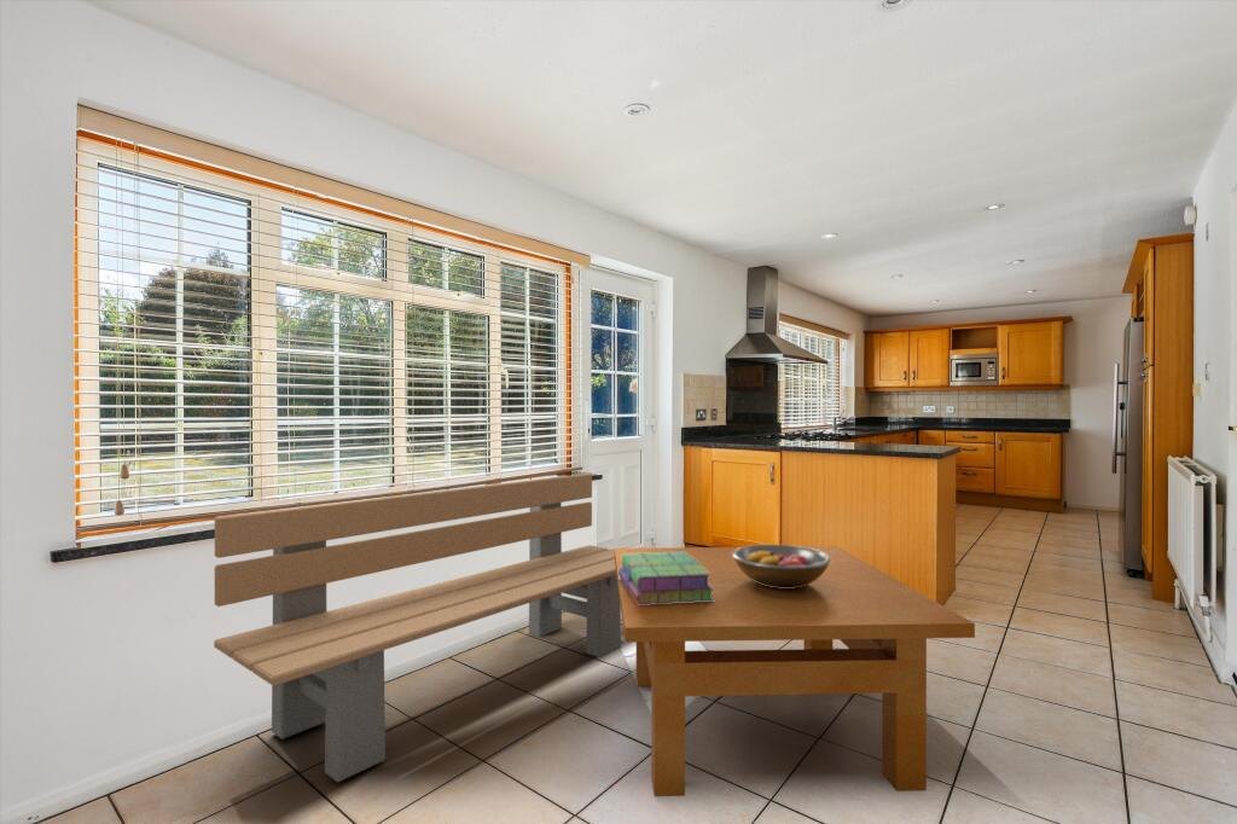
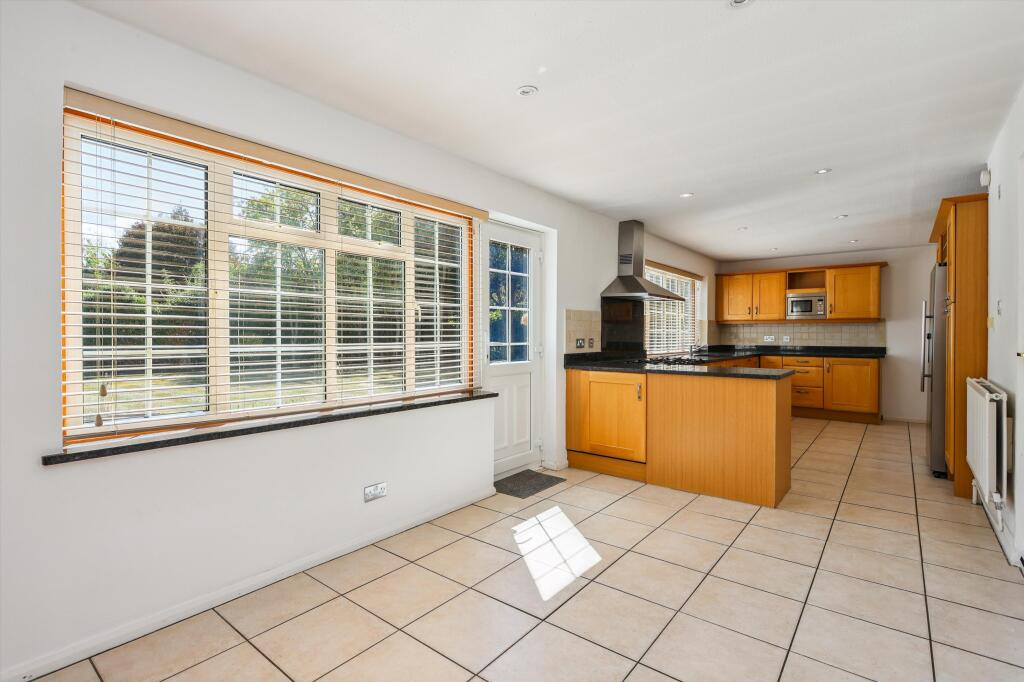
- fruit bowl (780, 564)
- stack of books (663, 575)
- bench (476, 588)
- table (755, 650)
